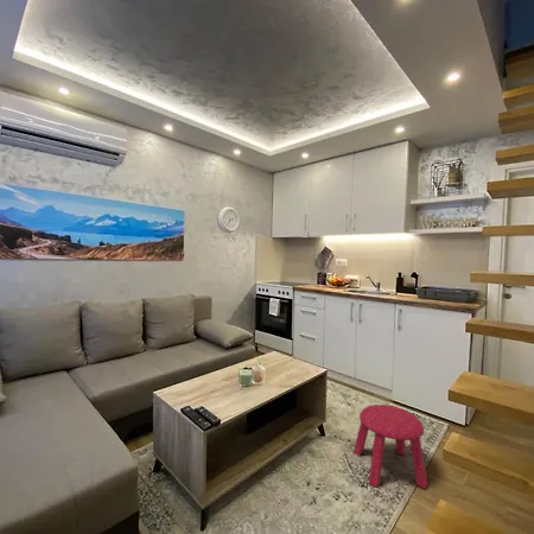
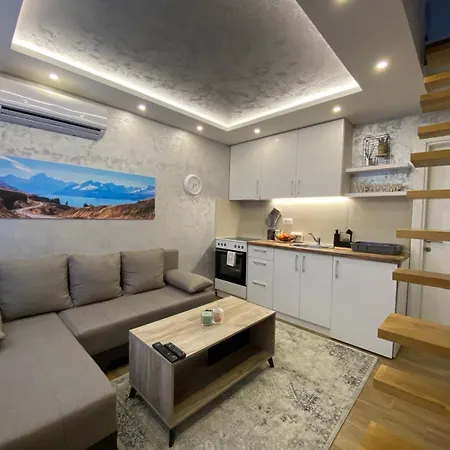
- stool (390, 438)
